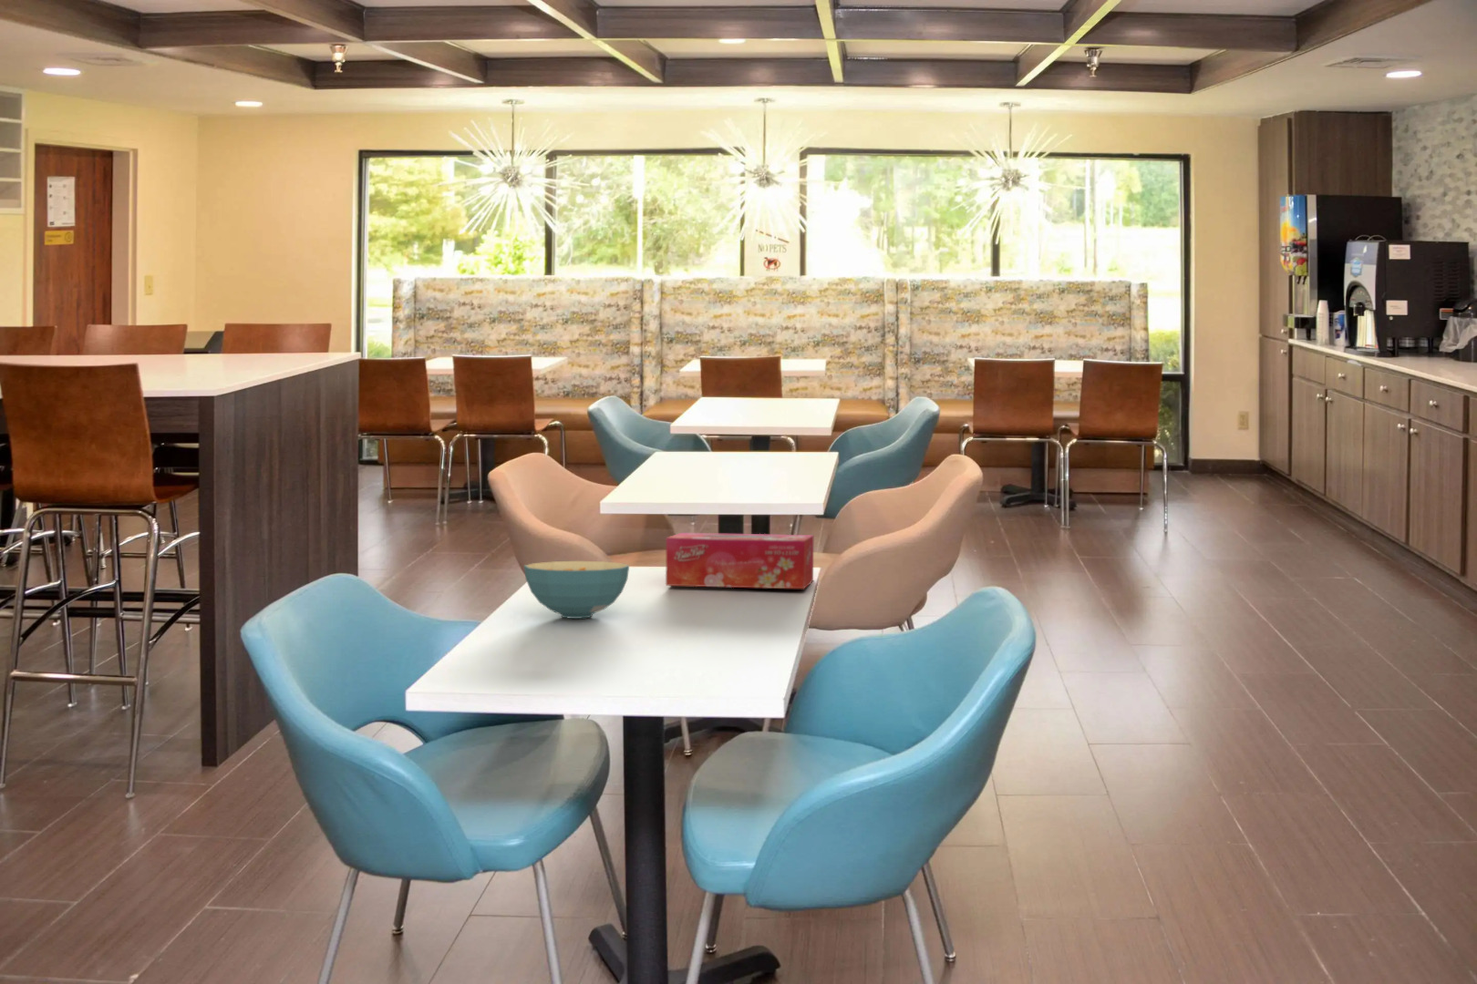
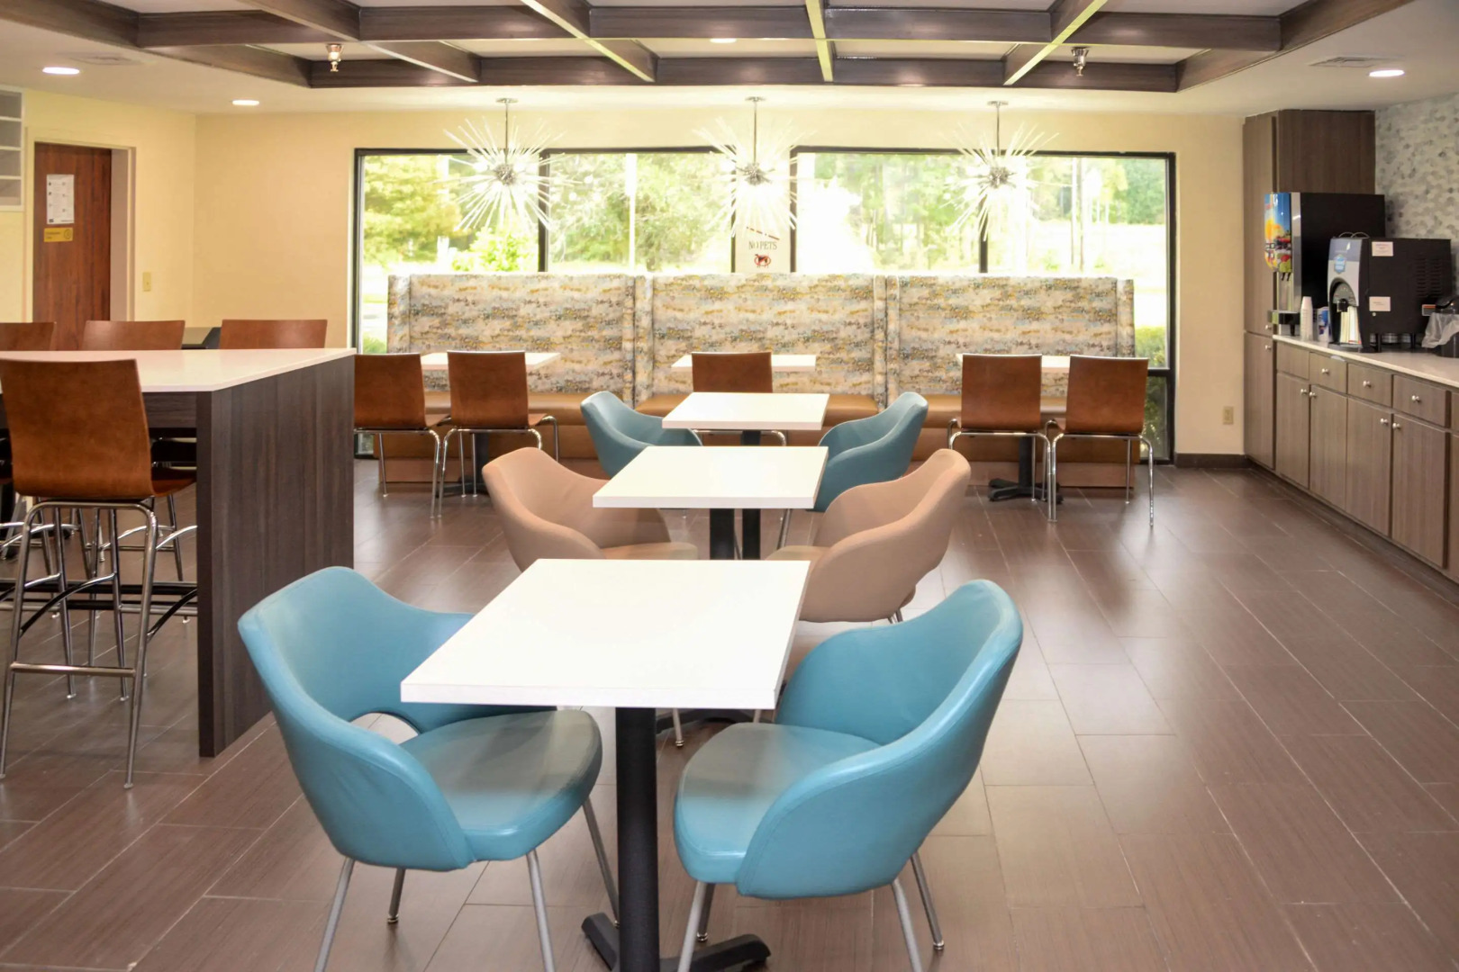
- cereal bowl (576, 591)
- tissue box (741, 559)
